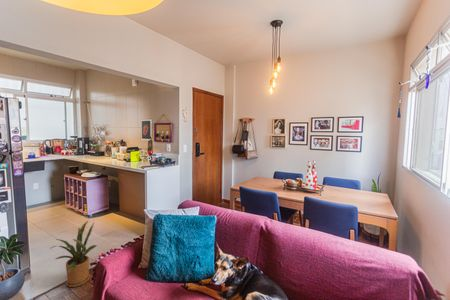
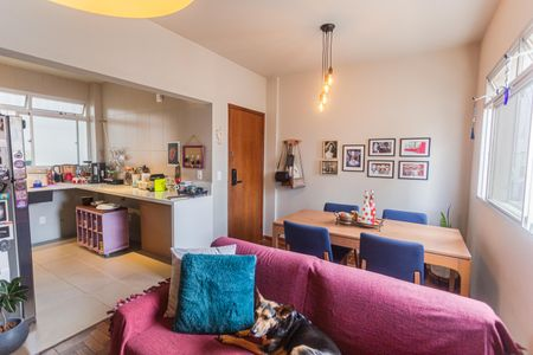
- house plant (74, 254)
